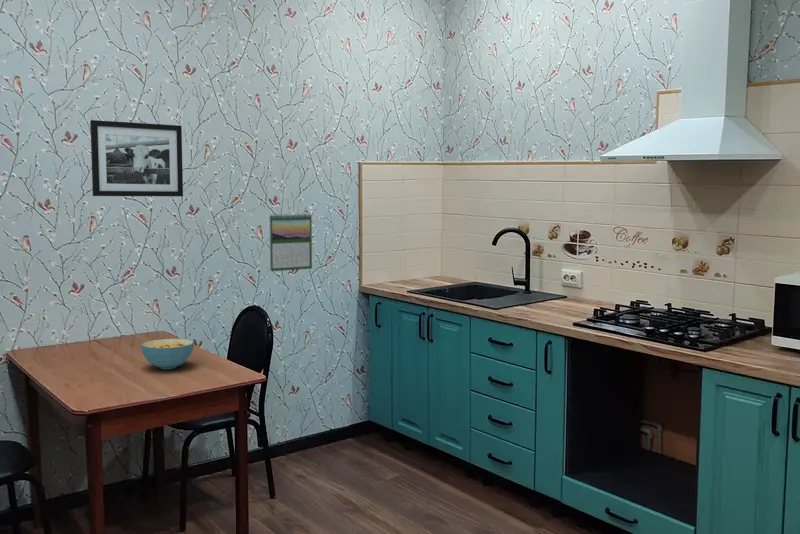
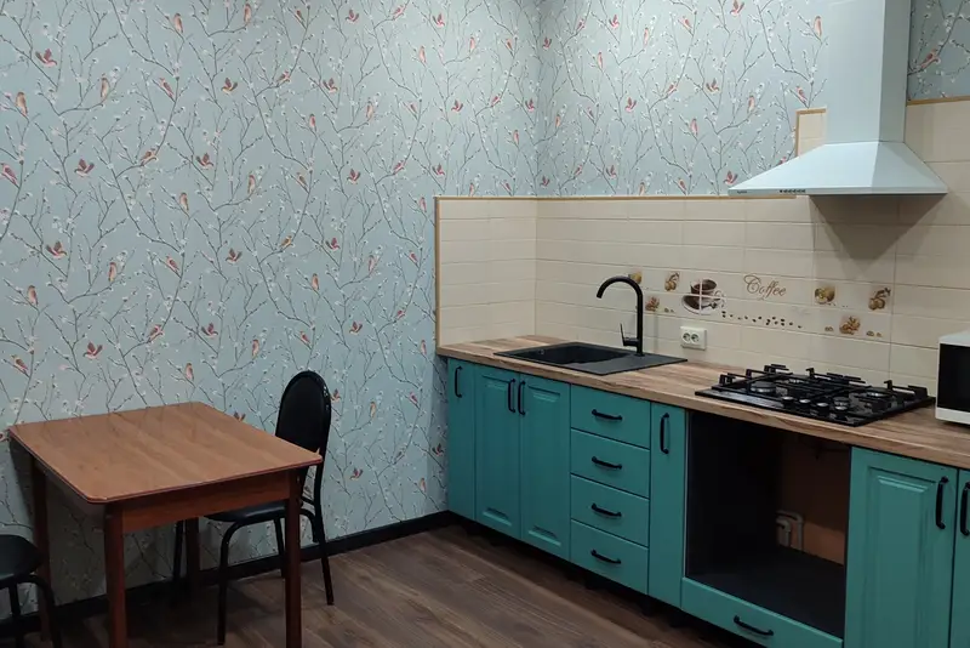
- picture frame (138, 159)
- cereal bowl (168, 355)
- calendar (291, 241)
